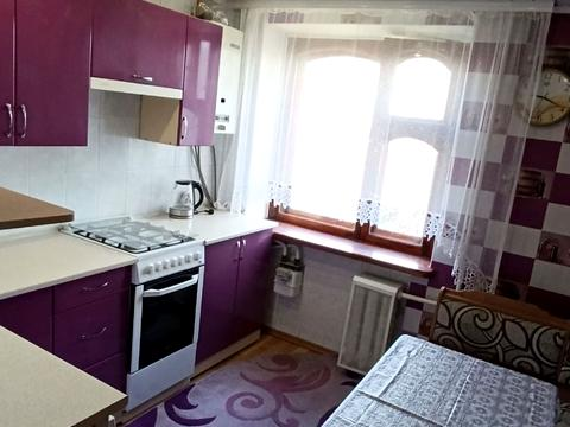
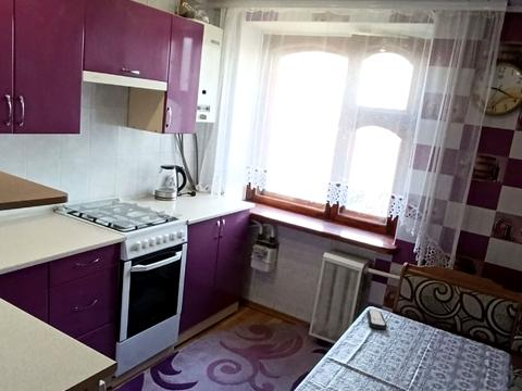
+ remote control (375, 318)
